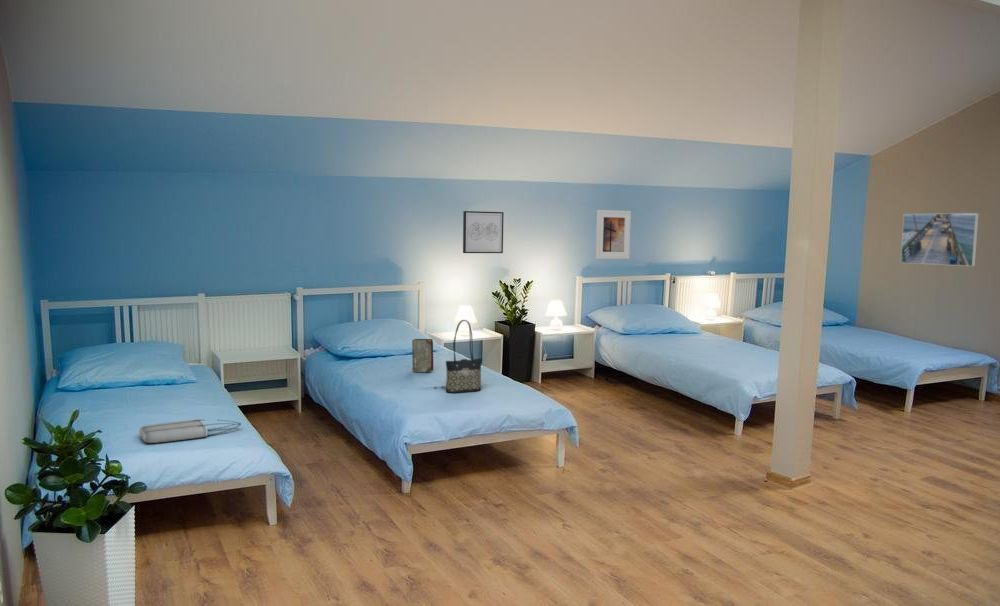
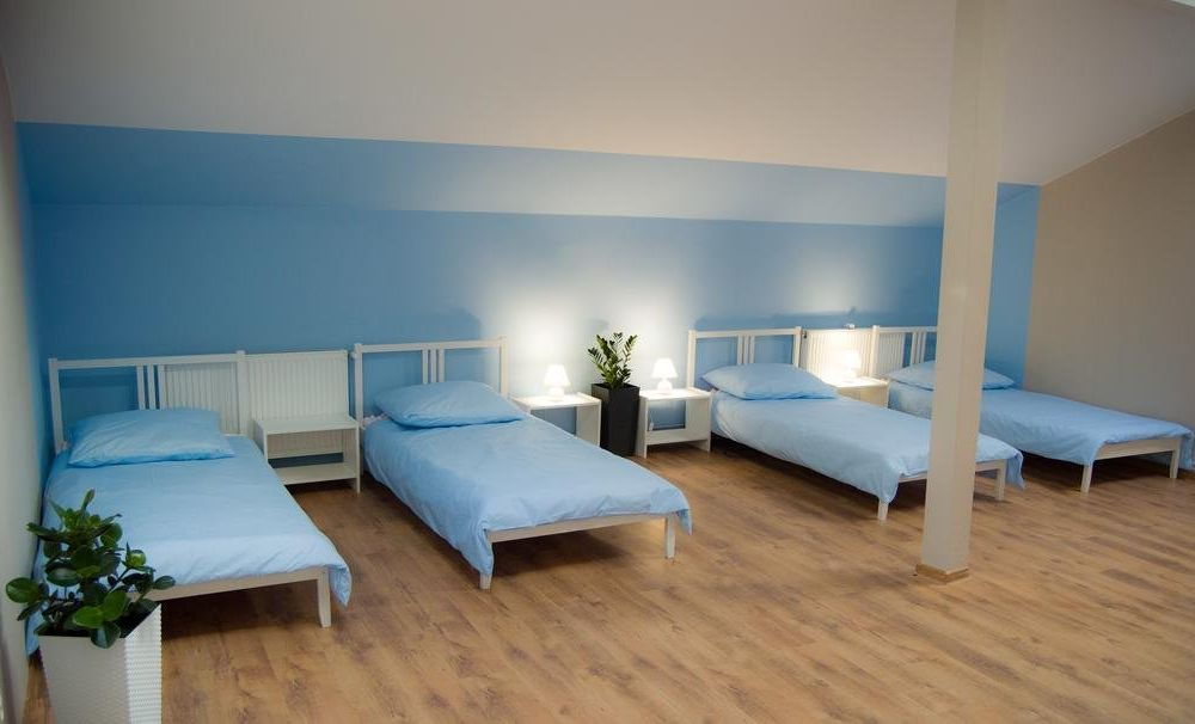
- wall art (483, 232)
- tote bag (192, 428)
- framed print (937, 239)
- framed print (613, 234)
- book (422, 355)
- tote bag (463, 359)
